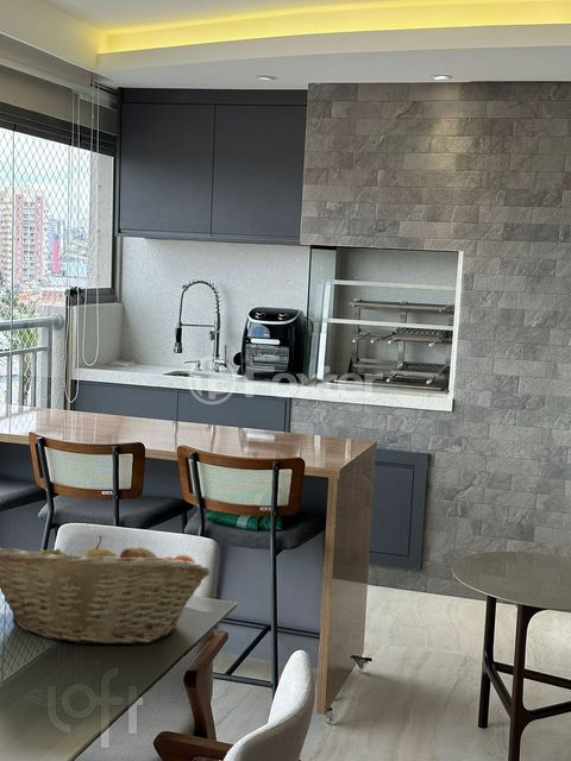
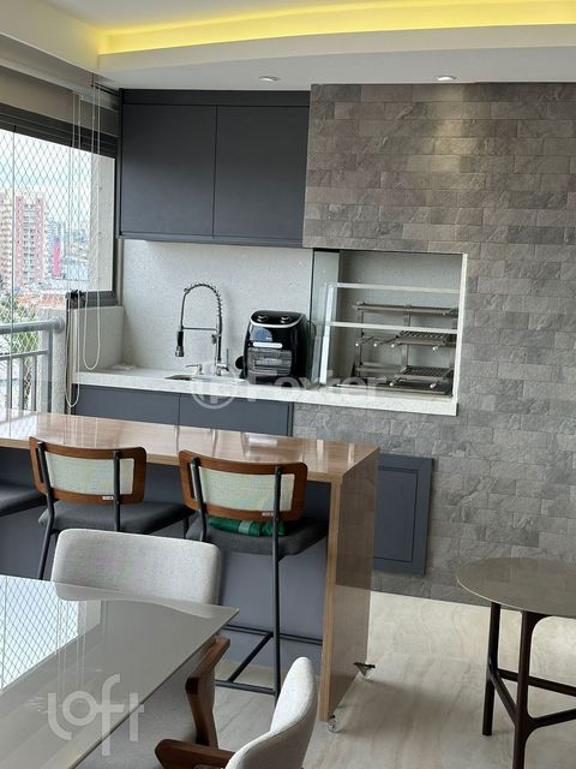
- fruit basket (94, 579)
